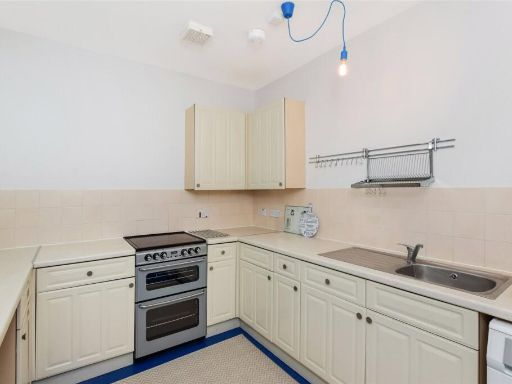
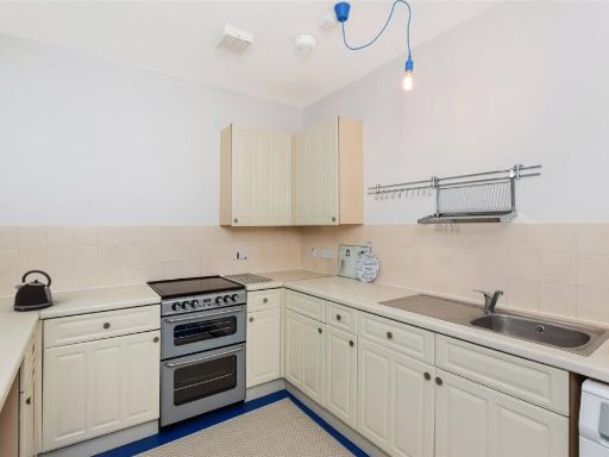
+ kettle (33, 288)
